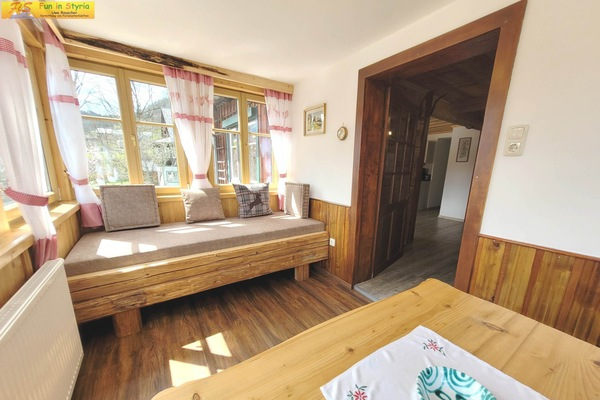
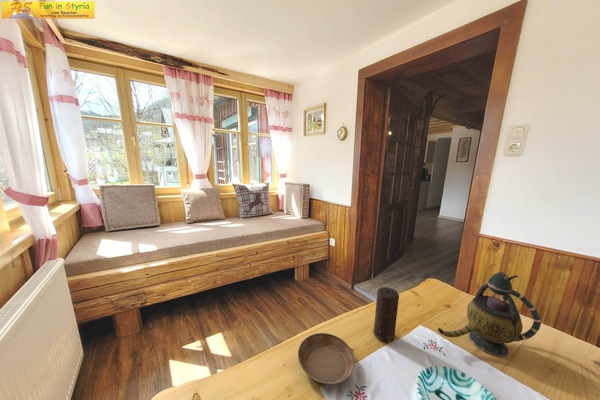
+ candle (385, 314)
+ teapot (483, 309)
+ saucer (325, 359)
